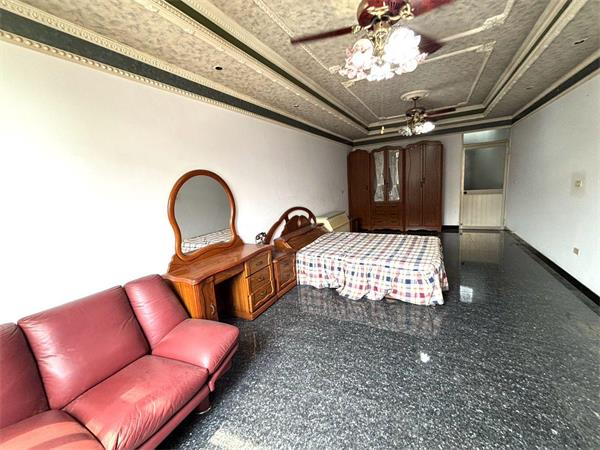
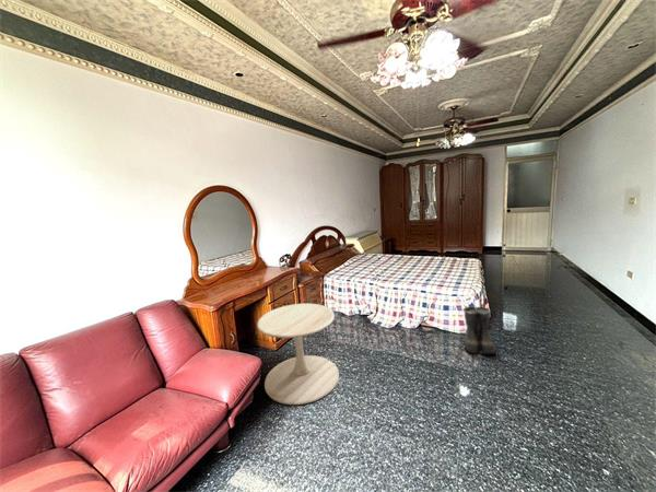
+ side table (298, 348)
+ boots (478, 328)
